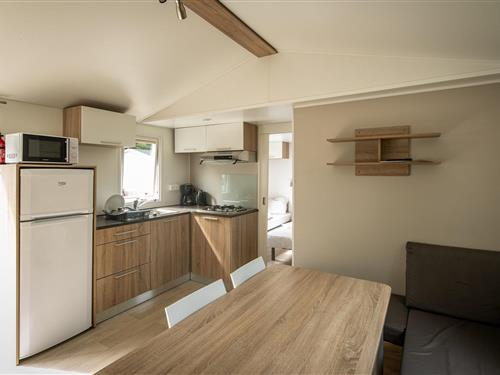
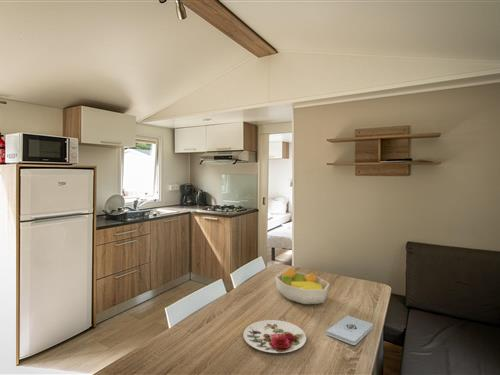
+ fruit bowl (301, 284)
+ plate (274, 334)
+ notepad (350, 329)
